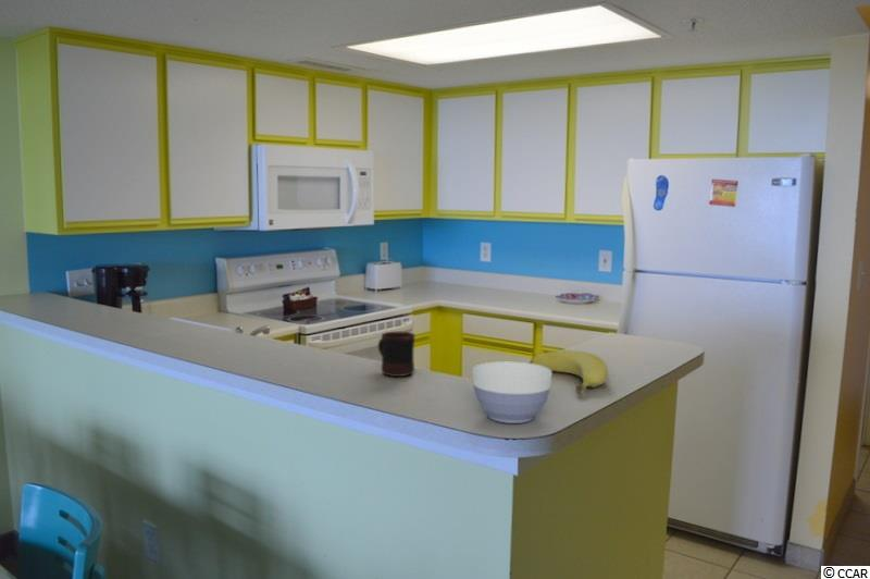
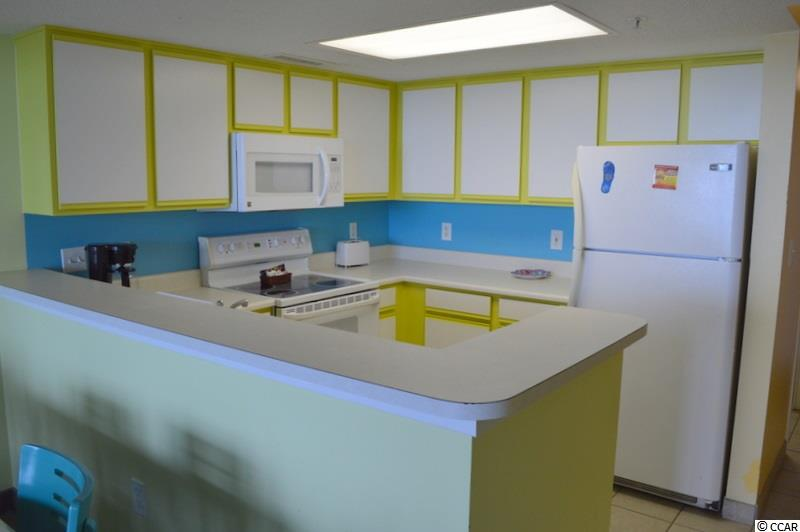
- banana (561, 367)
- bowl (511, 393)
- mug (393, 353)
